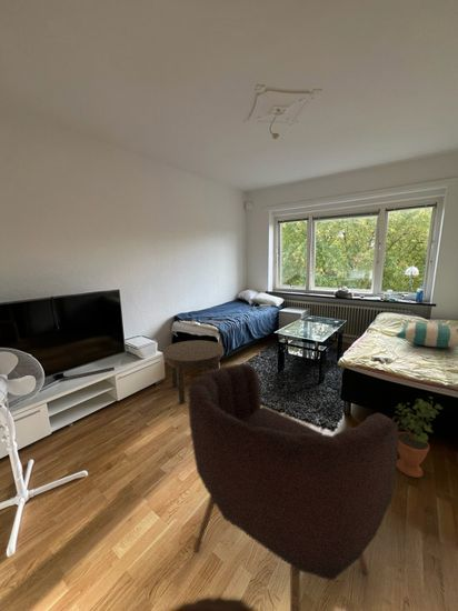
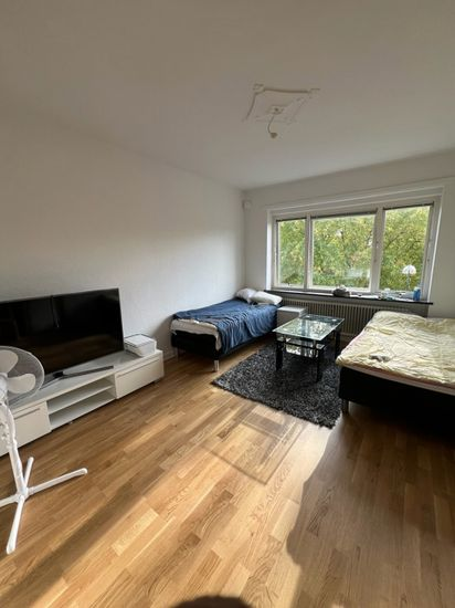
- side table (193, 369)
- pillow (429, 333)
- armchair (283, 465)
- potted plant (416, 431)
